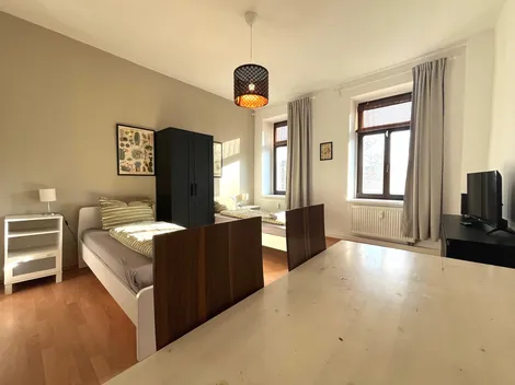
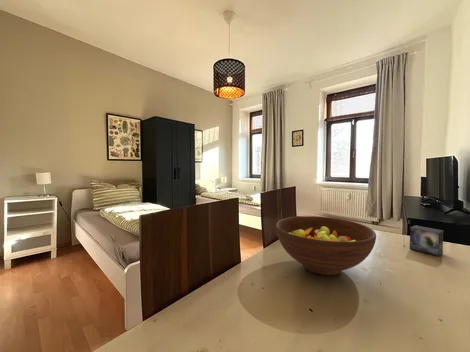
+ small box (425, 239)
+ fruit bowl (321, 247)
